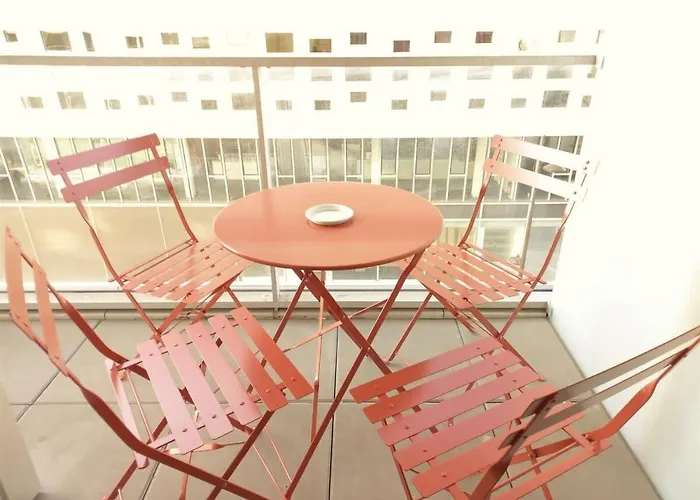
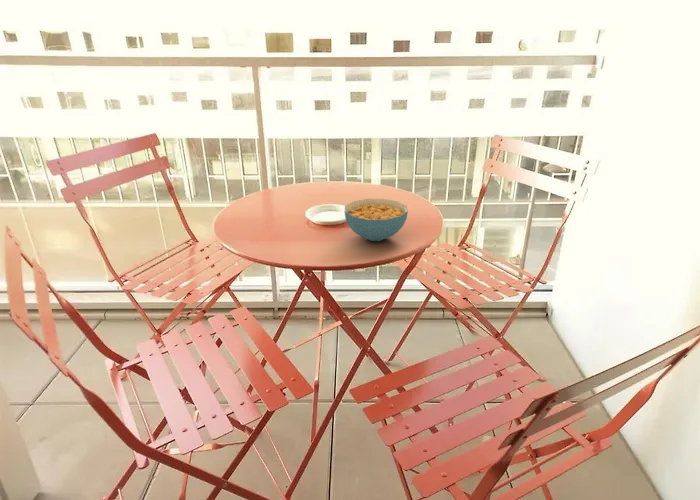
+ cereal bowl (375, 223)
